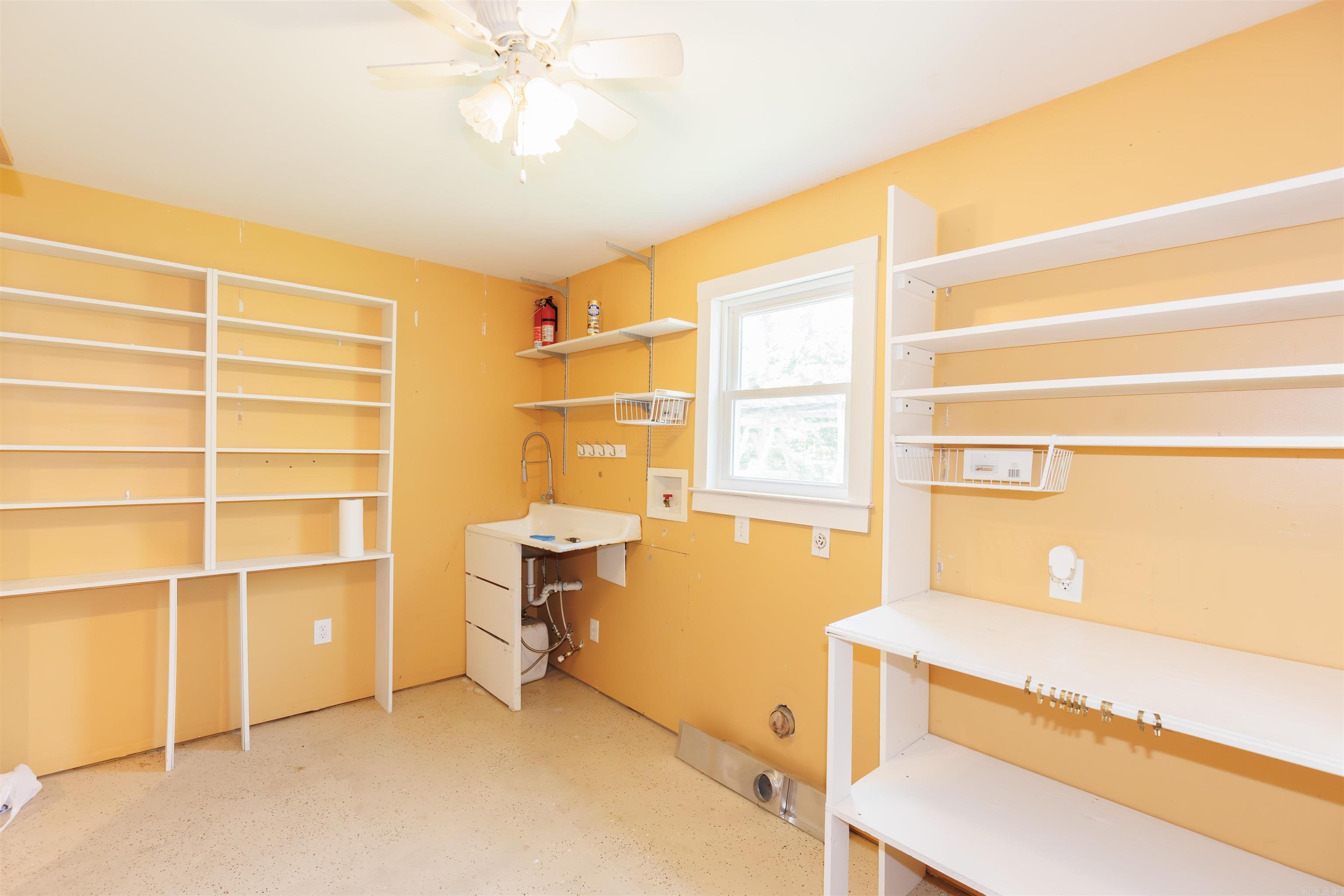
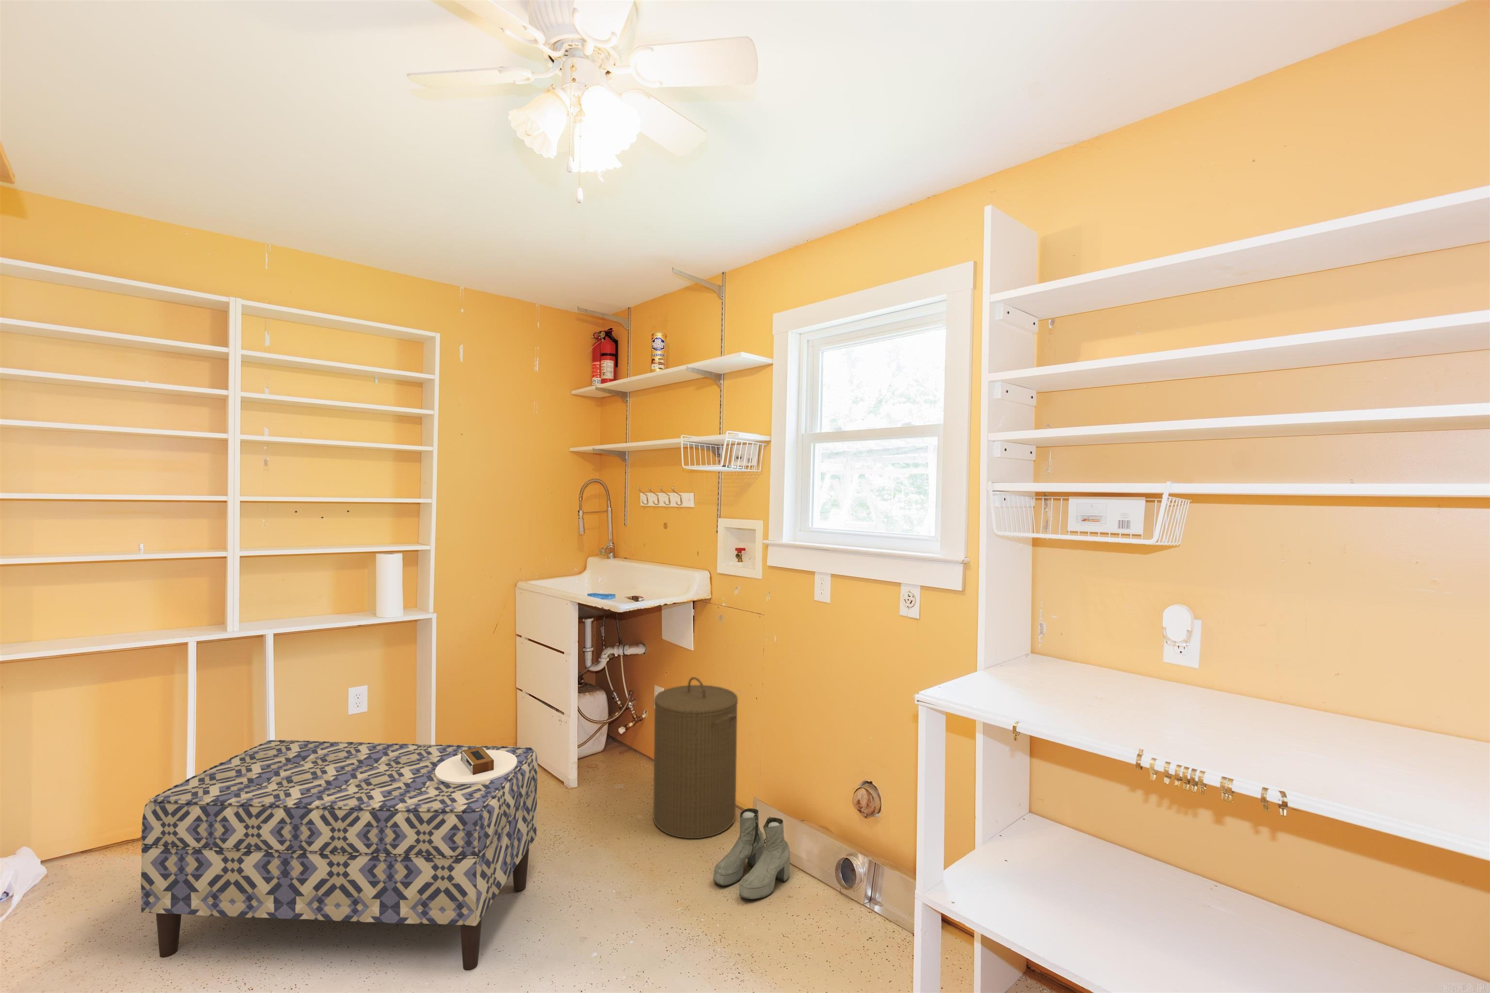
+ bench (359, 844)
+ boots (753, 850)
+ laundry hamper (695, 747)
+ stereo (477, 760)
